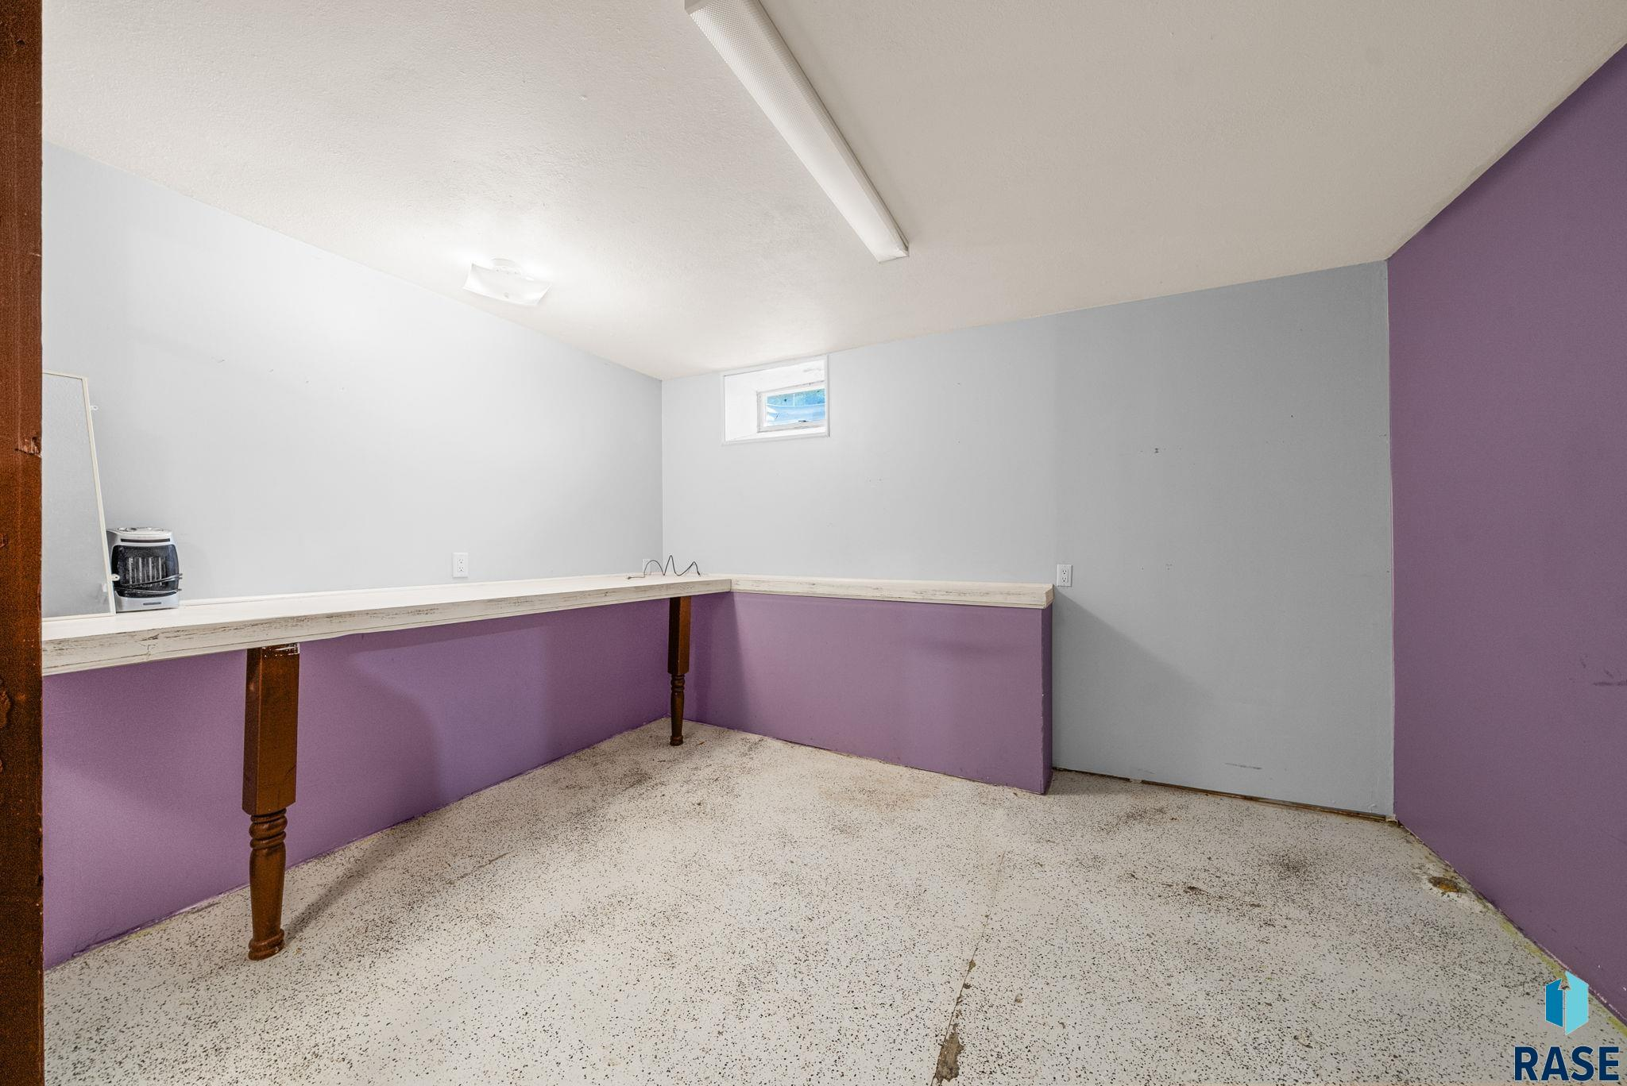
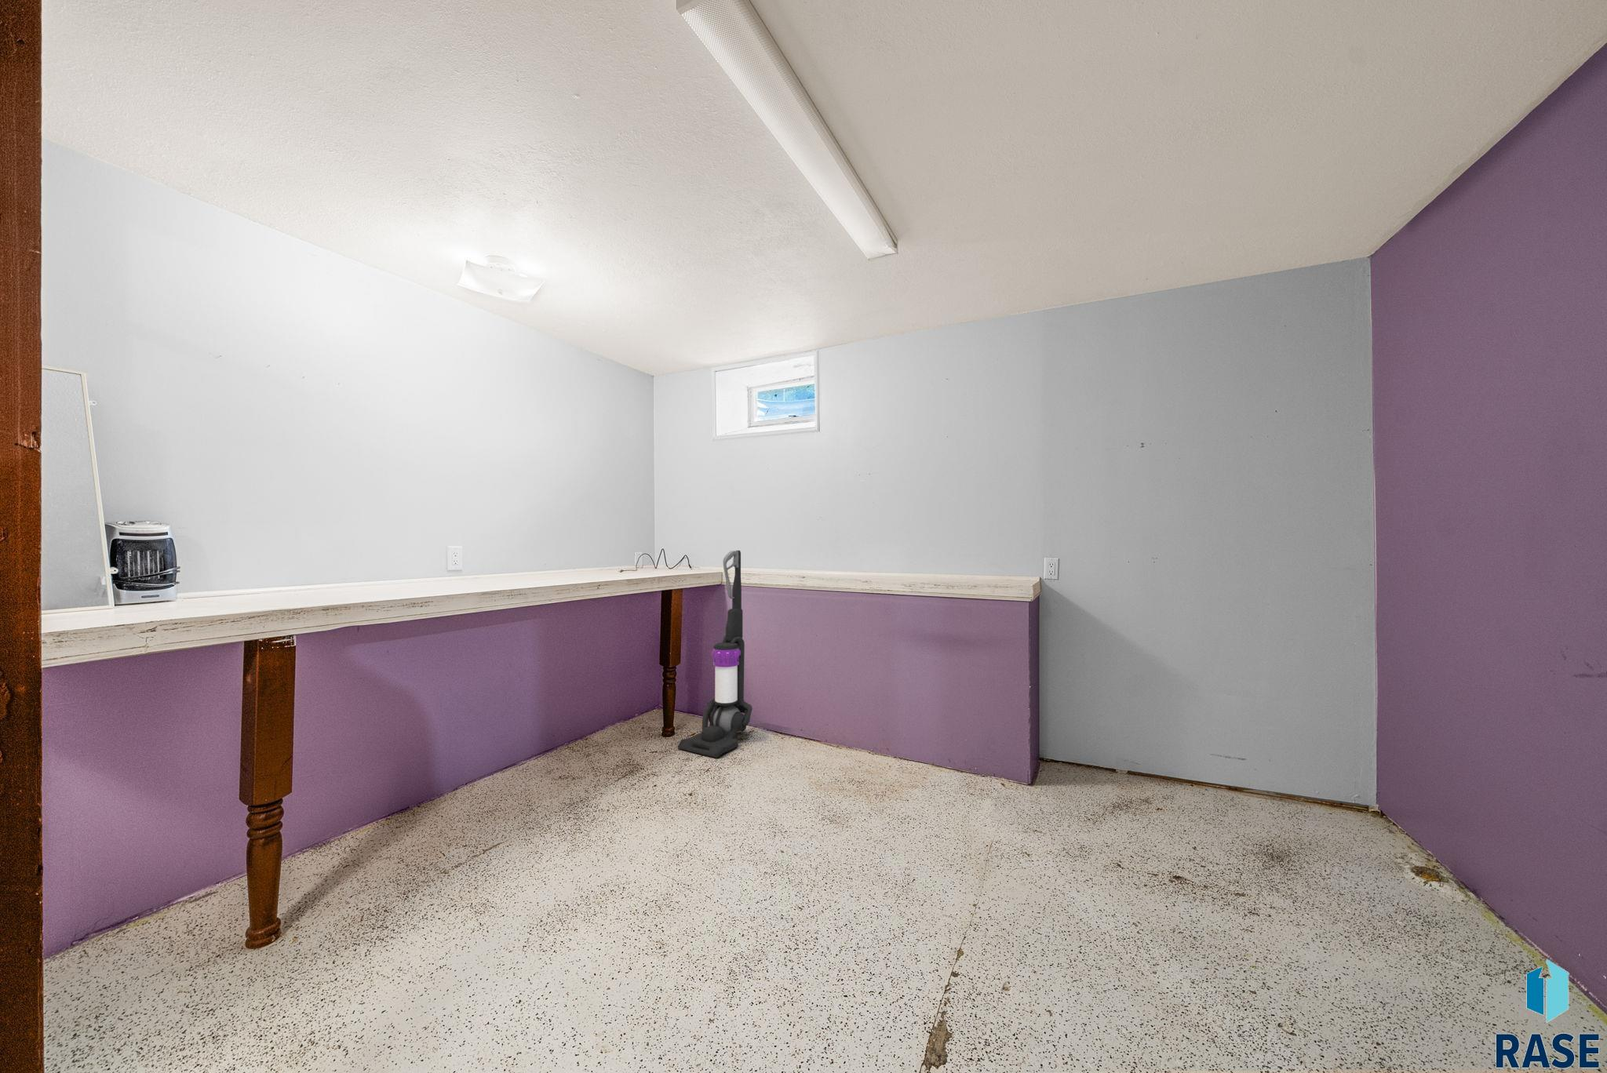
+ vacuum cleaner (722, 645)
